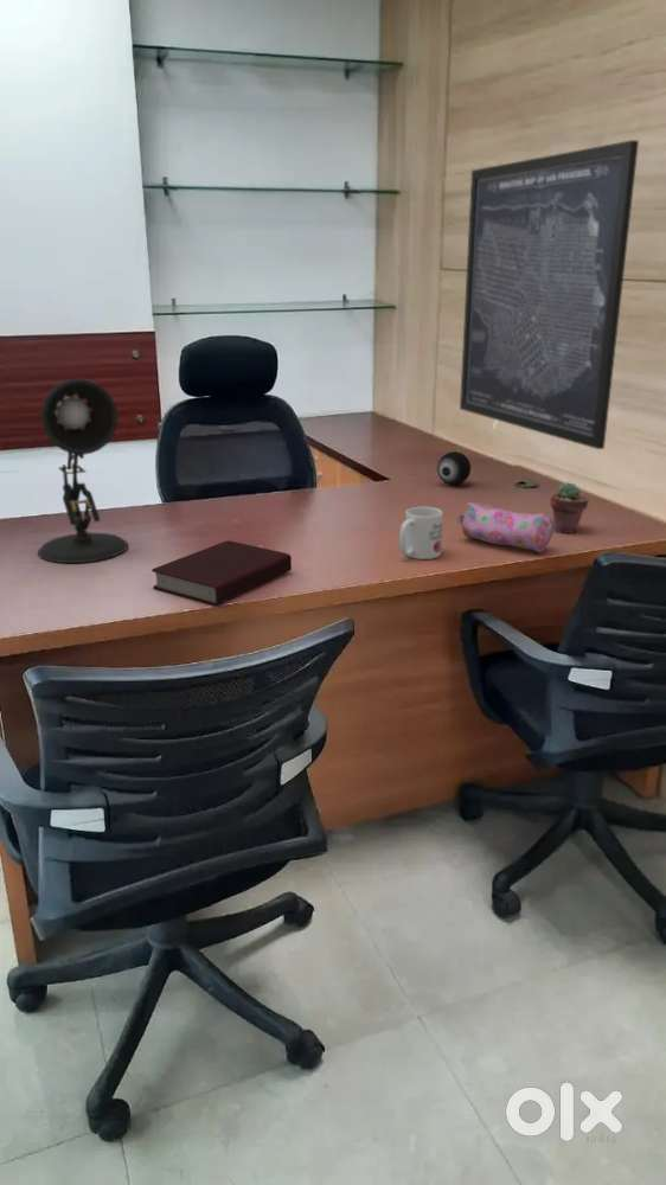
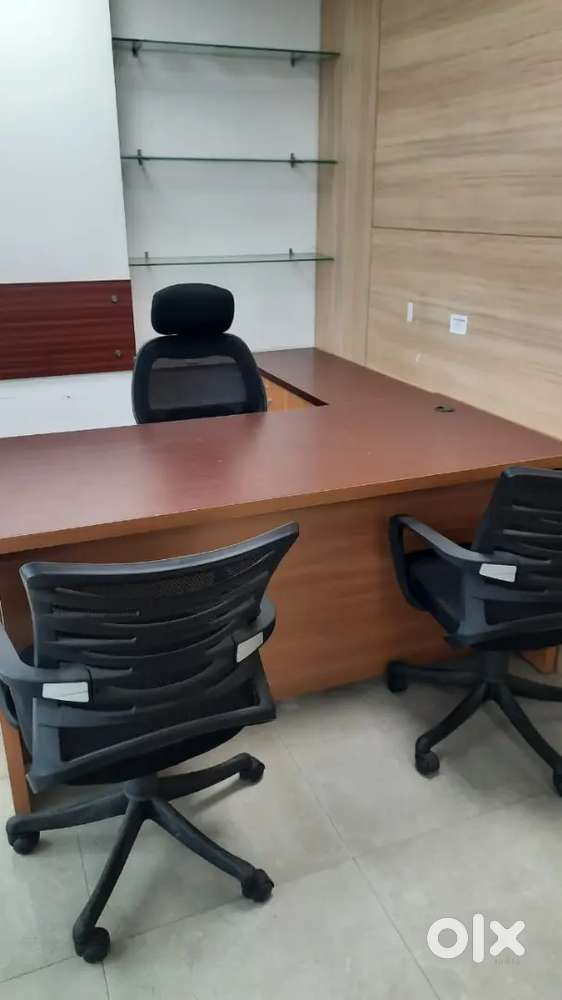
- pencil case (505, 526)
- mug (418, 533)
- desk lamp (75, 465)
- speaker (454, 468)
- potted succulent (568, 506)
- wall art (532, 299)
- book (223, 570)
